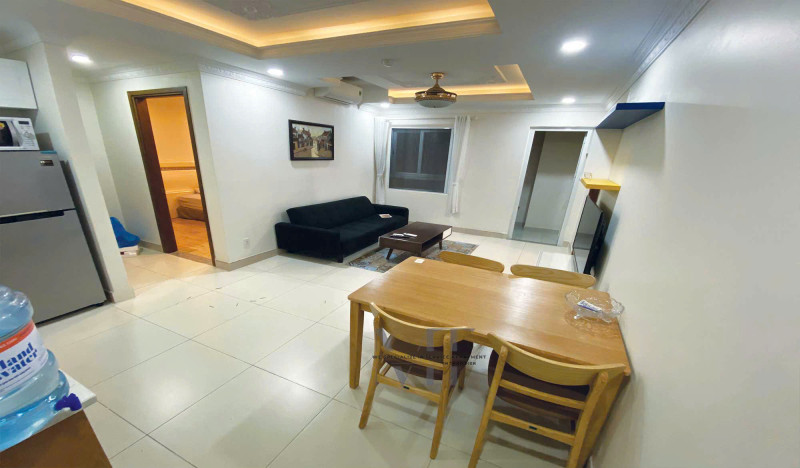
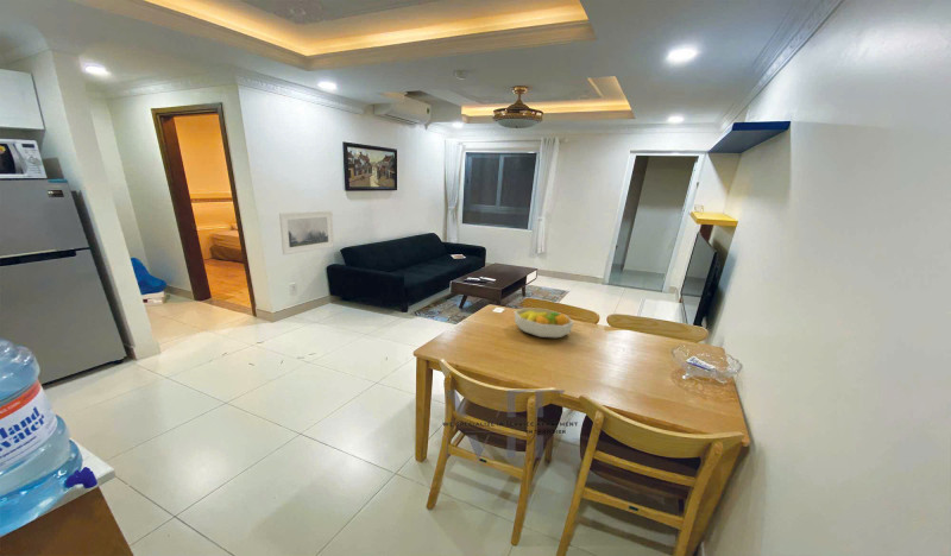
+ fruit bowl (542, 320)
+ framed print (308, 230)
